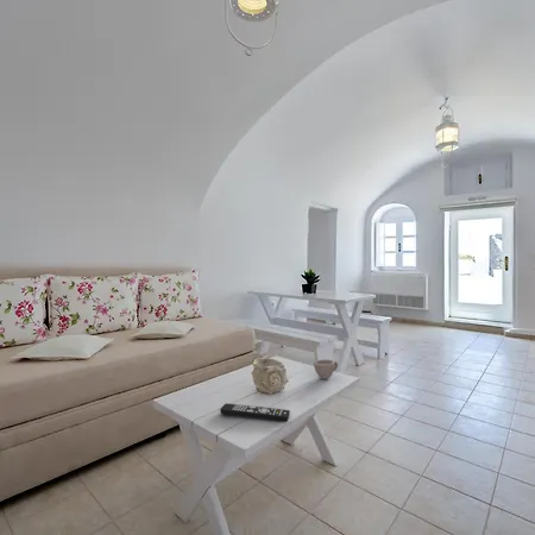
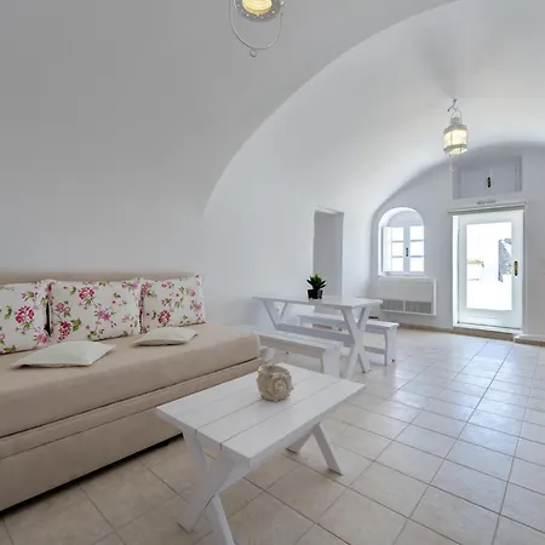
- cup (326, 369)
- remote control (254, 413)
